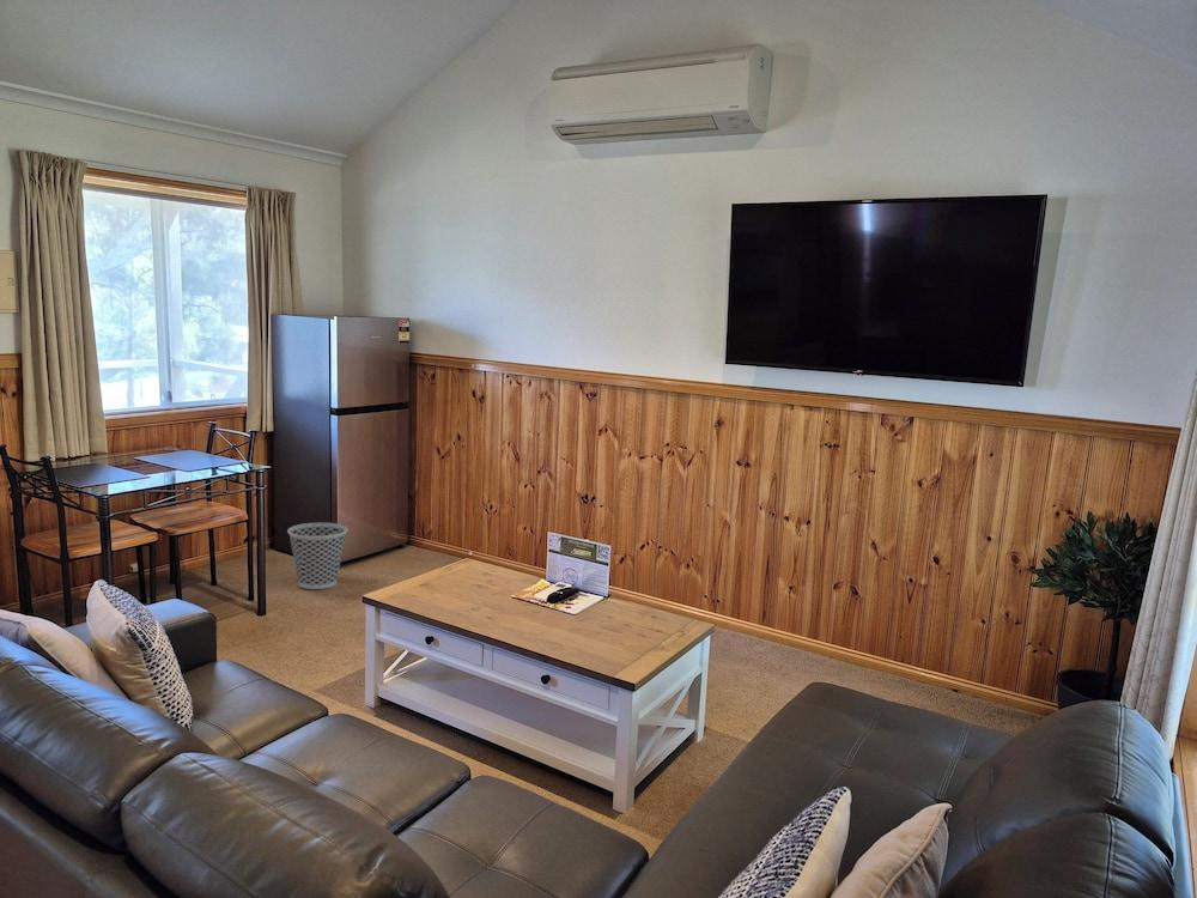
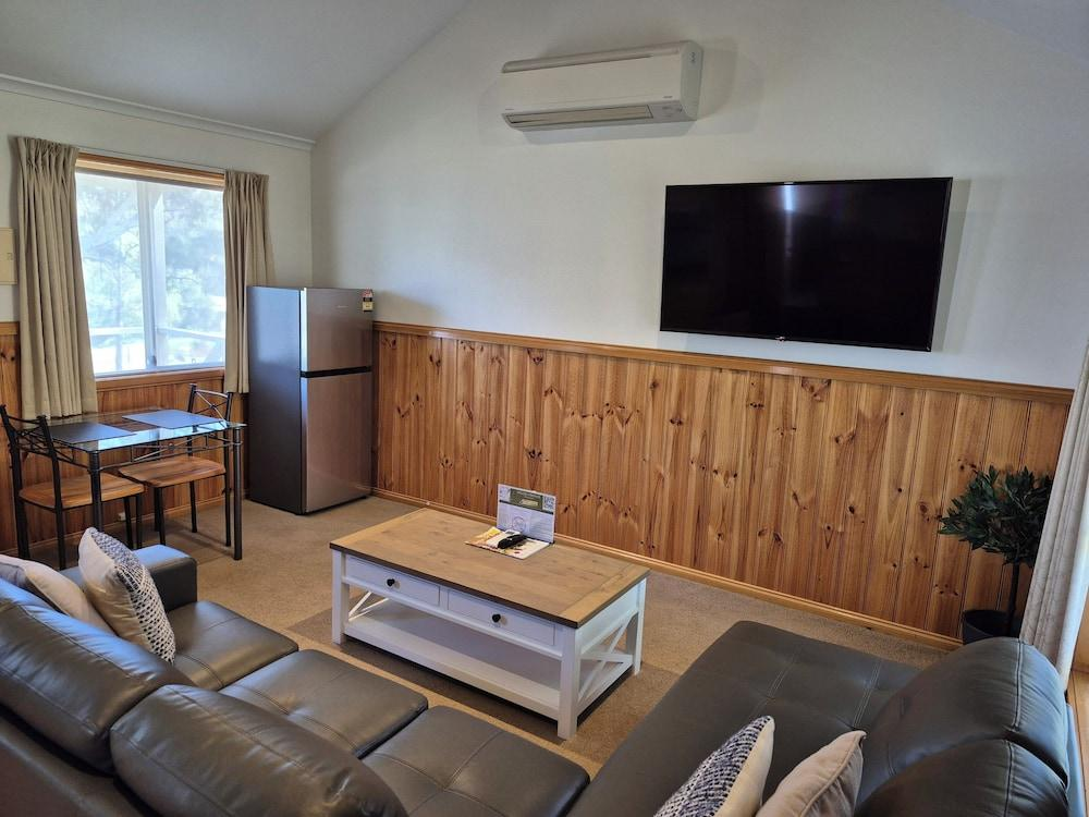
- wastebasket (317, 556)
